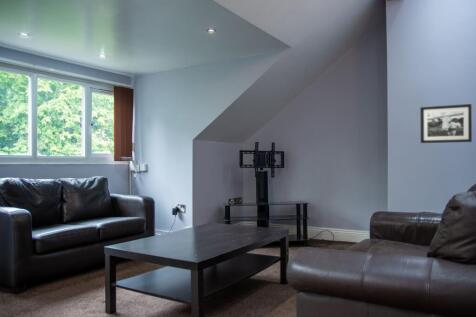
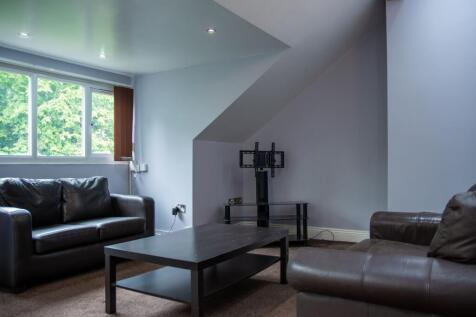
- picture frame (445, 124)
